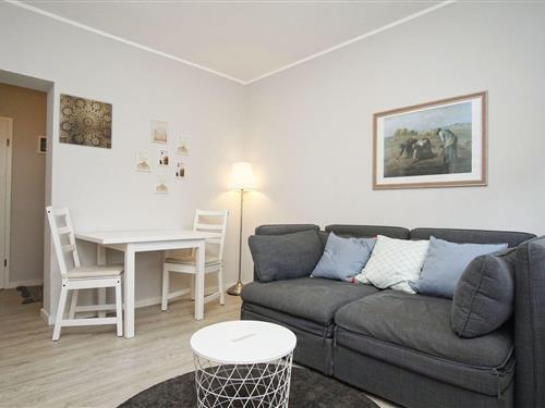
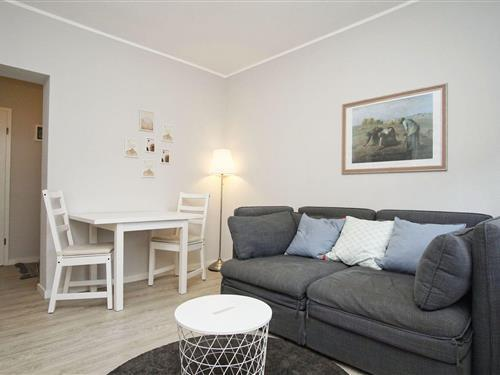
- wall art (86, 122)
